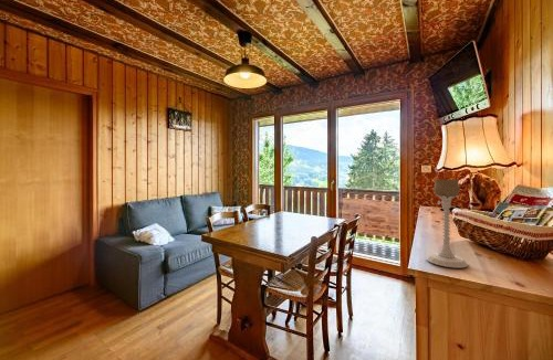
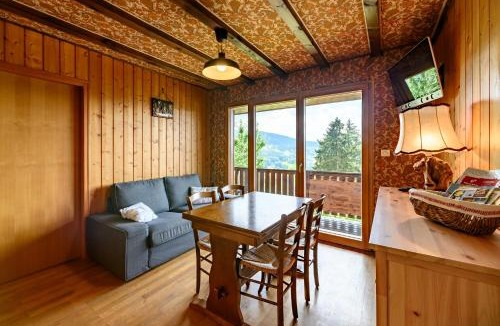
- candle holder (446, 220)
